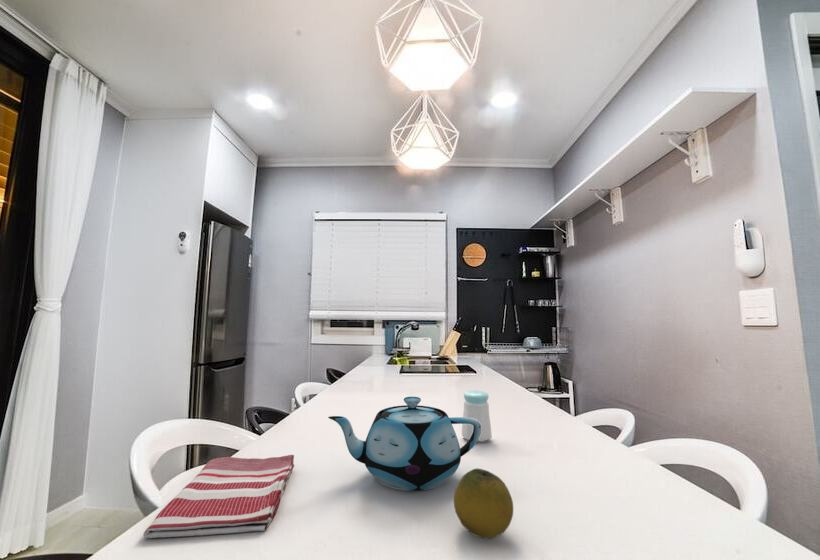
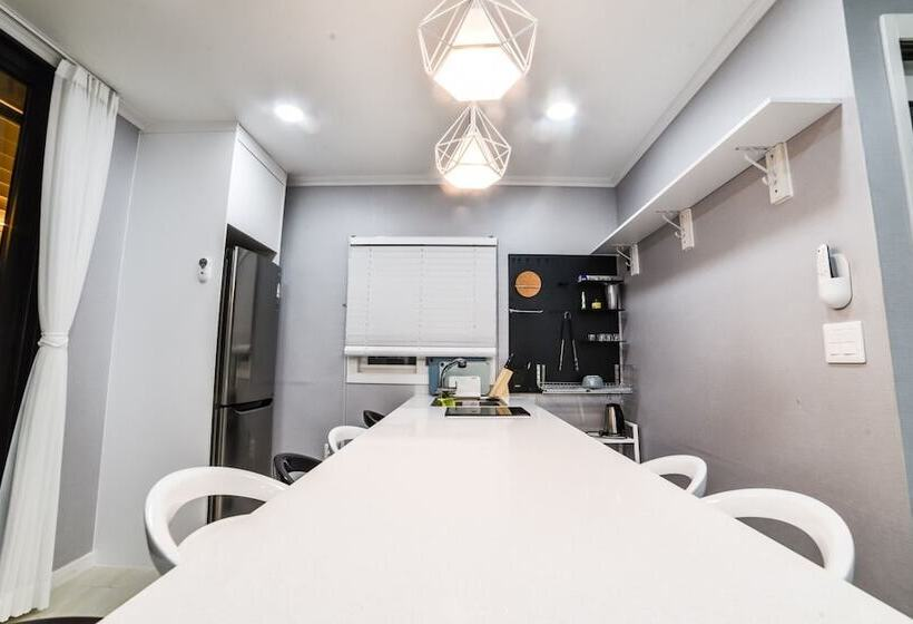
- salt shaker (476, 414)
- teapot (406, 436)
- fruit (483, 502)
- dish towel (234, 488)
